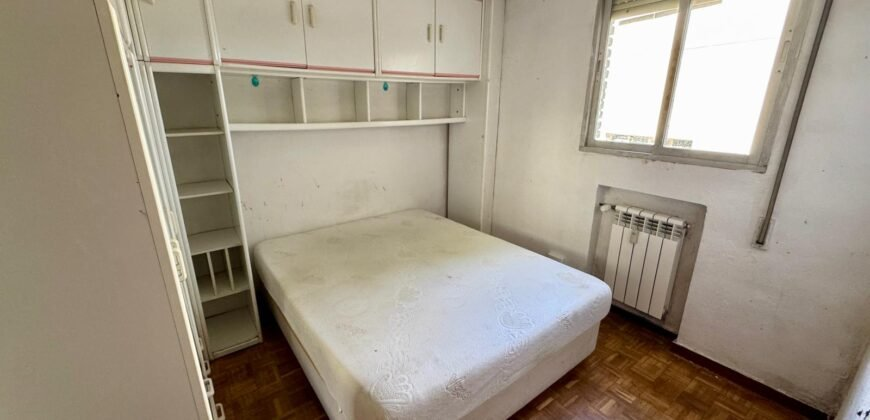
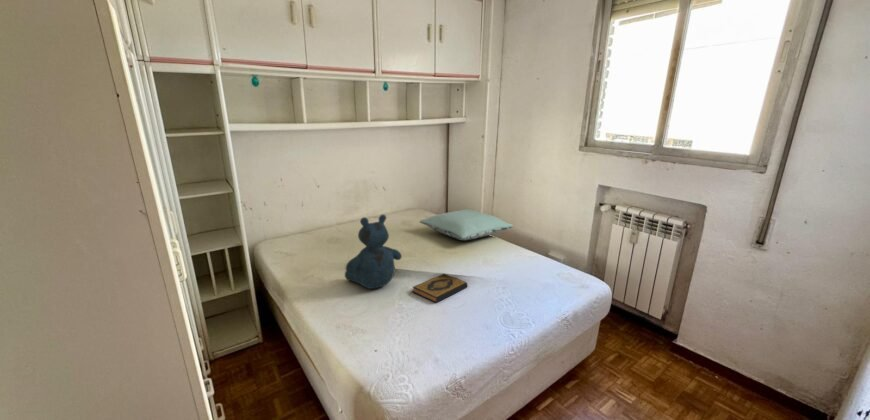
+ hardback book (440, 287)
+ teddy bear (369, 249)
+ pillow (465, 223)
